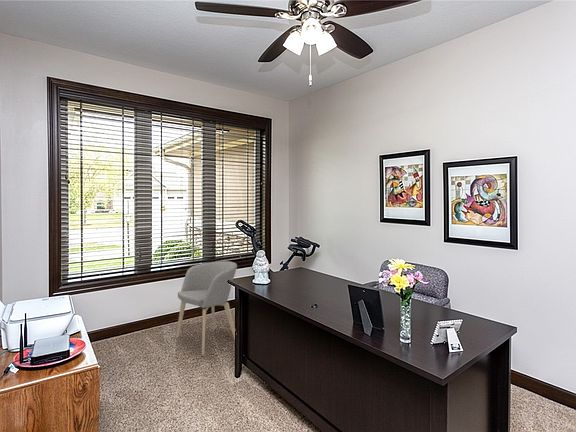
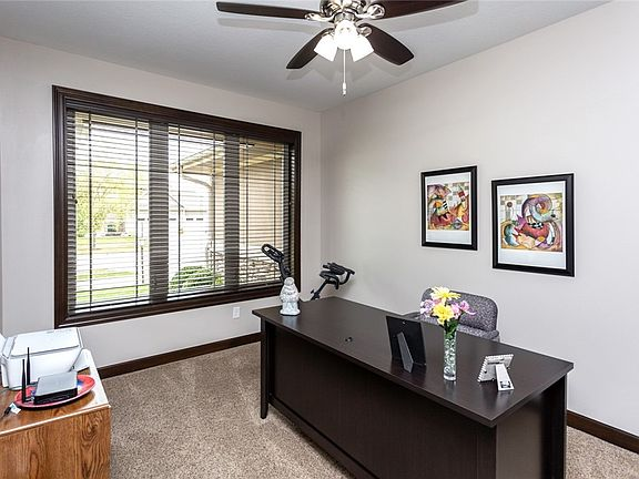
- armchair (205, 303)
